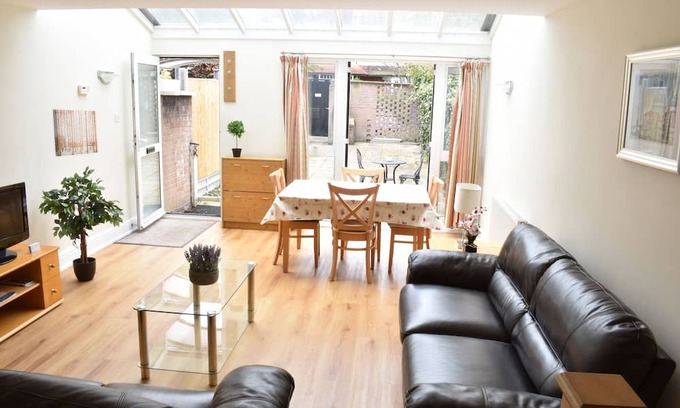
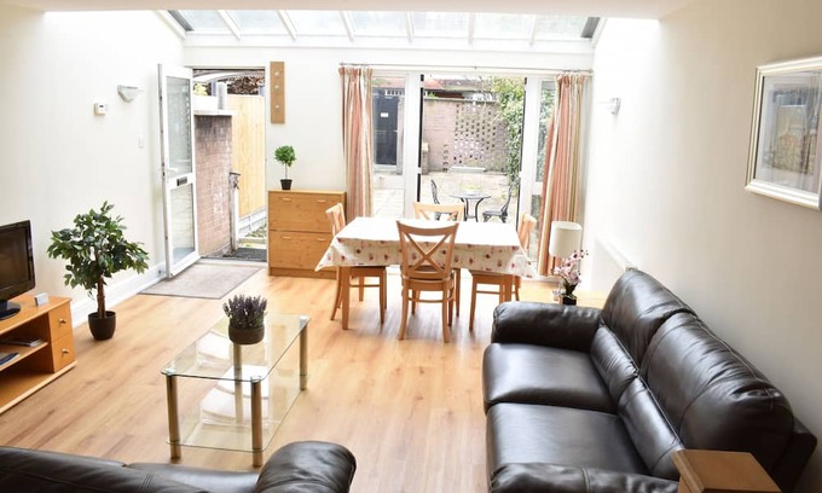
- wall art (76, 132)
